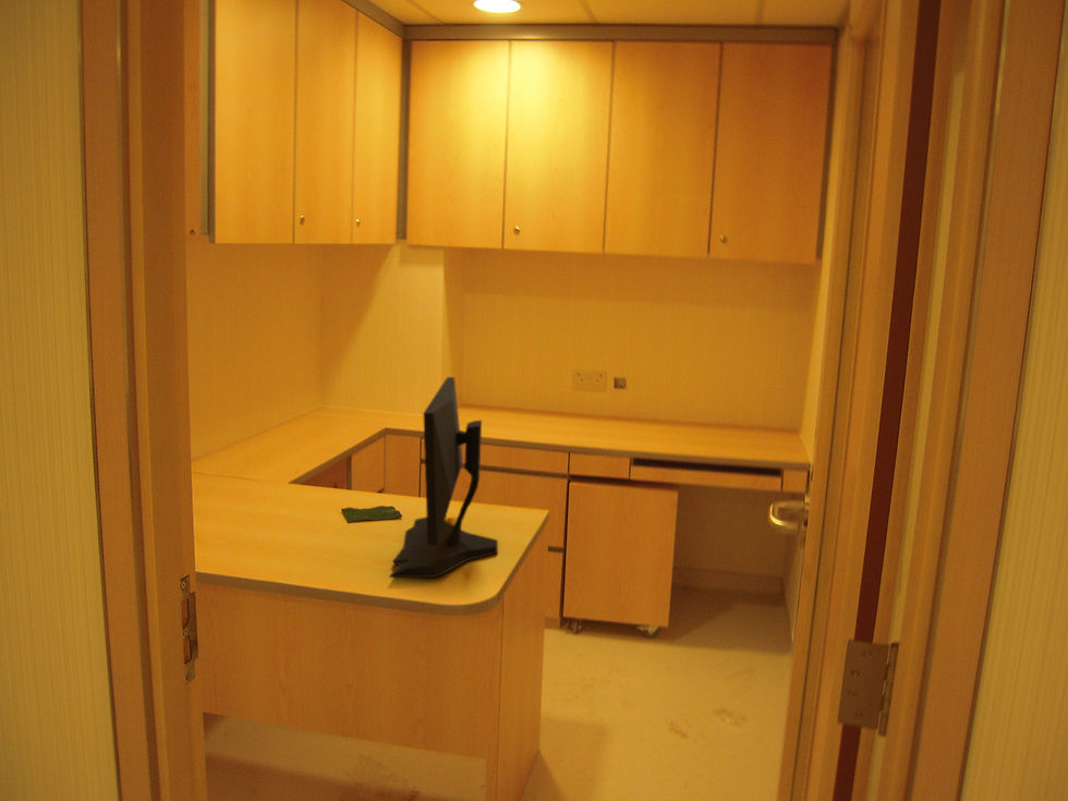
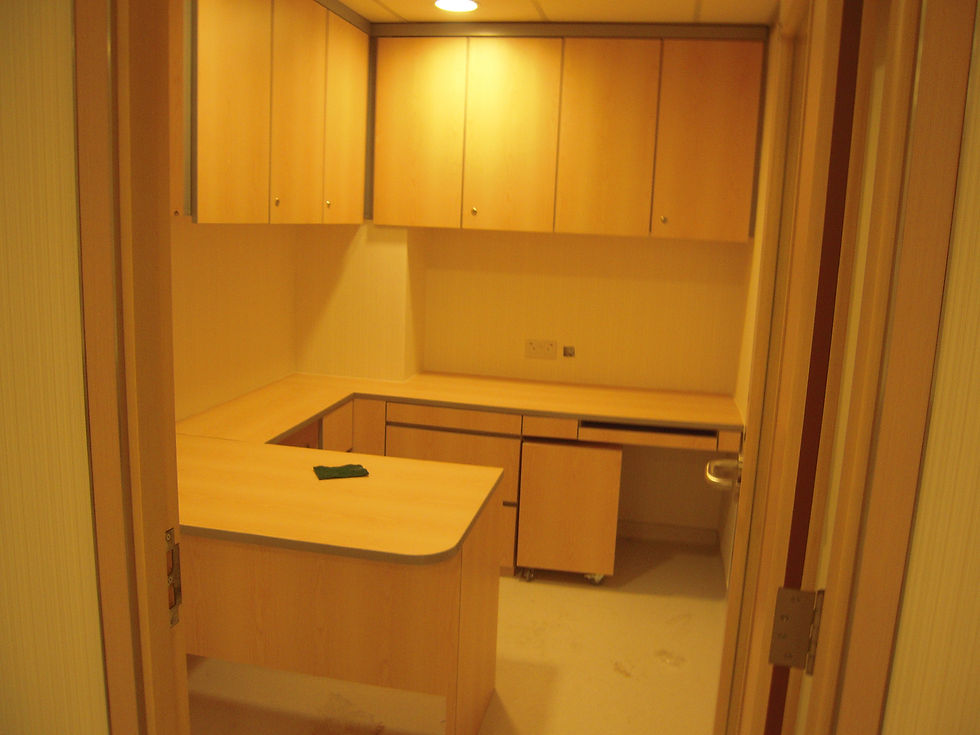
- computer monitor (450, 472)
